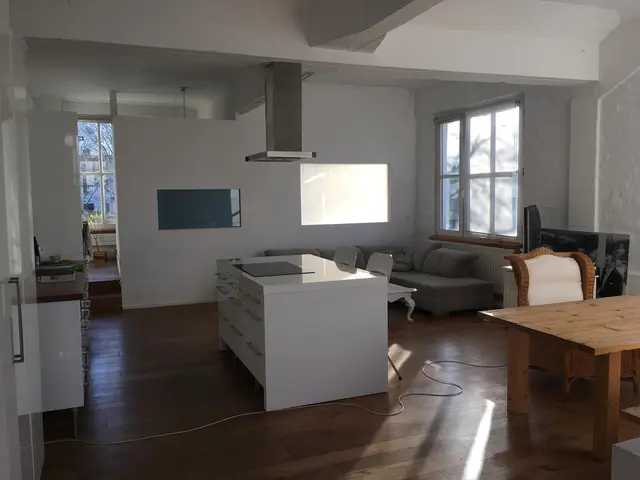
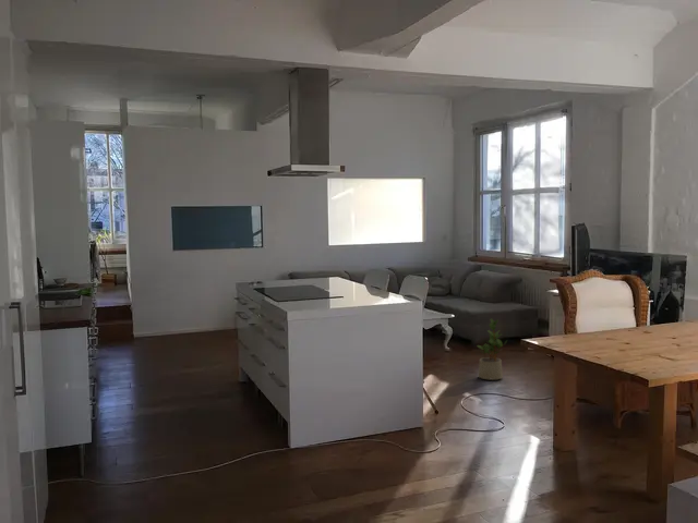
+ potted plant (490, 346)
